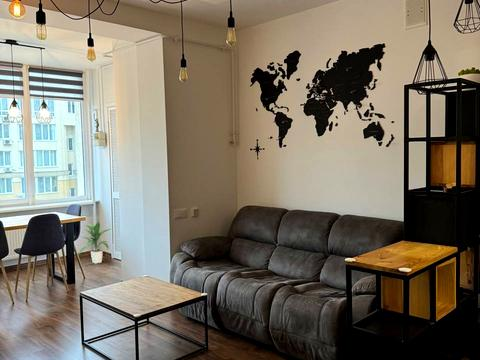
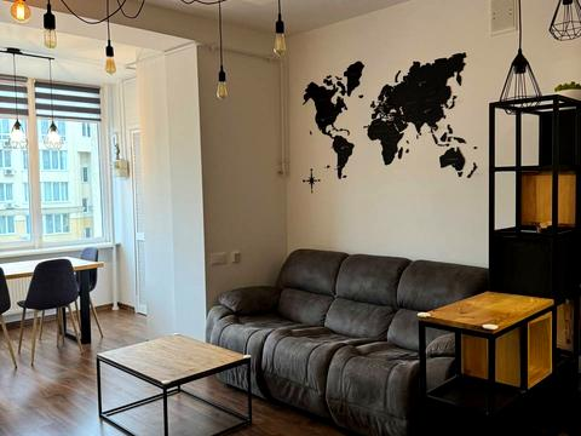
- indoor plant (94, 241)
